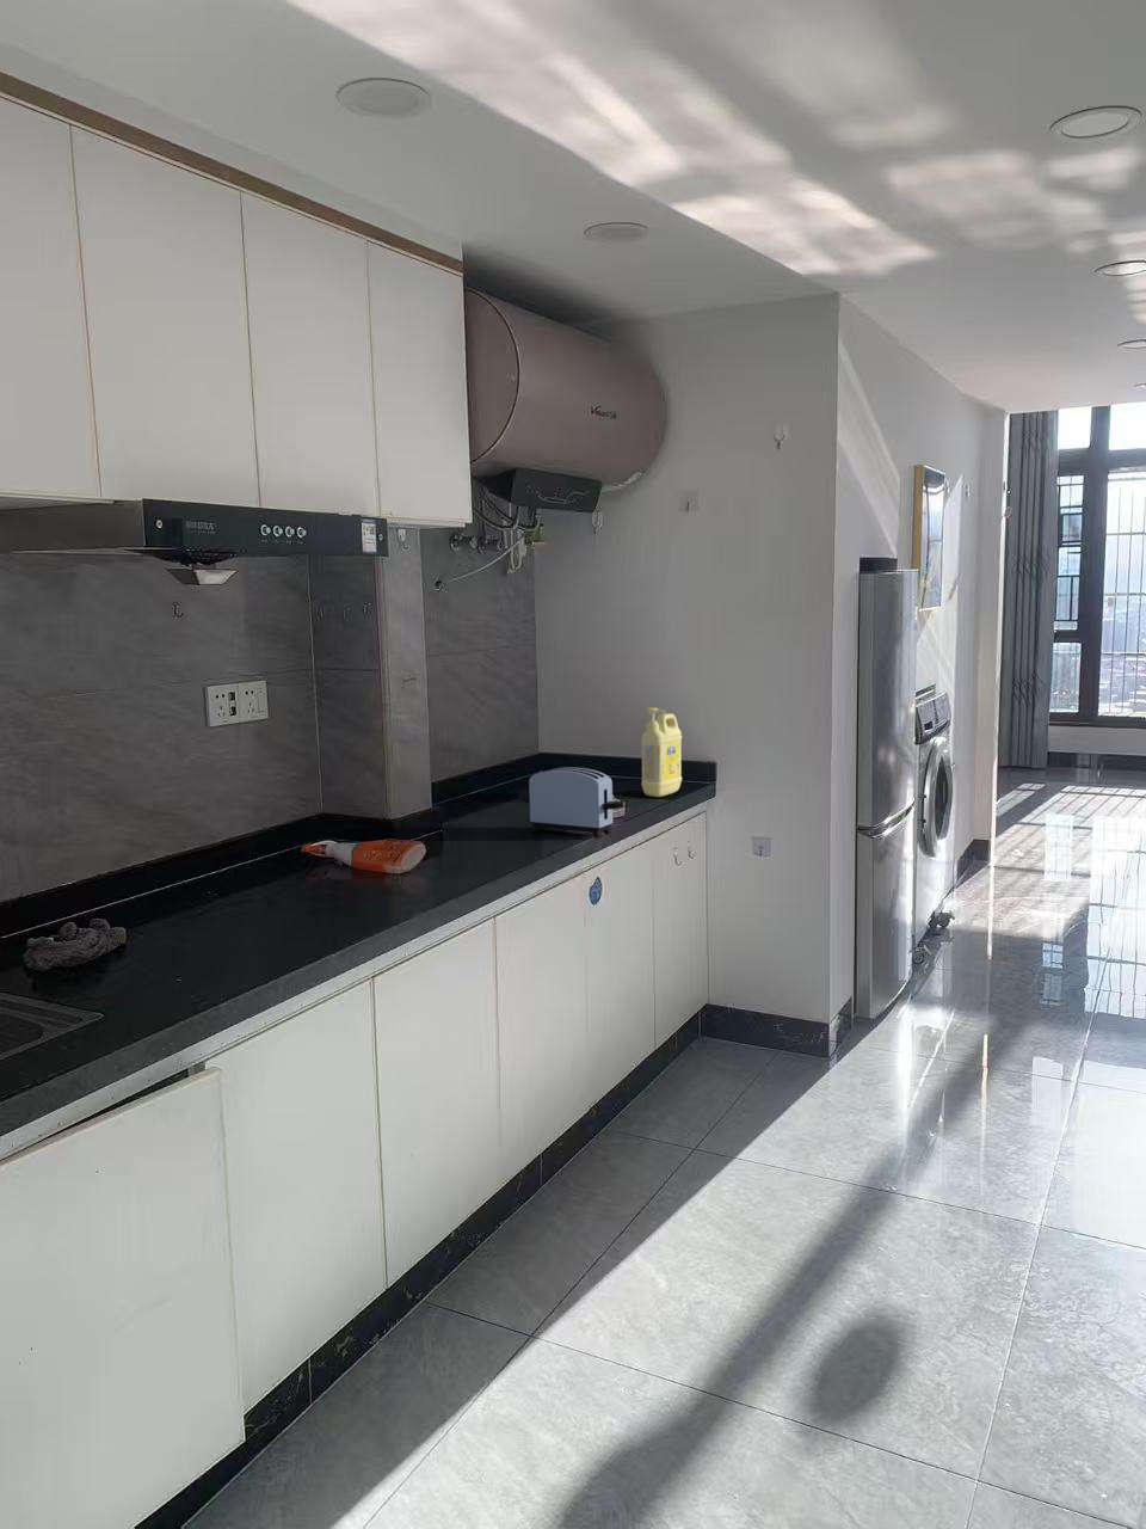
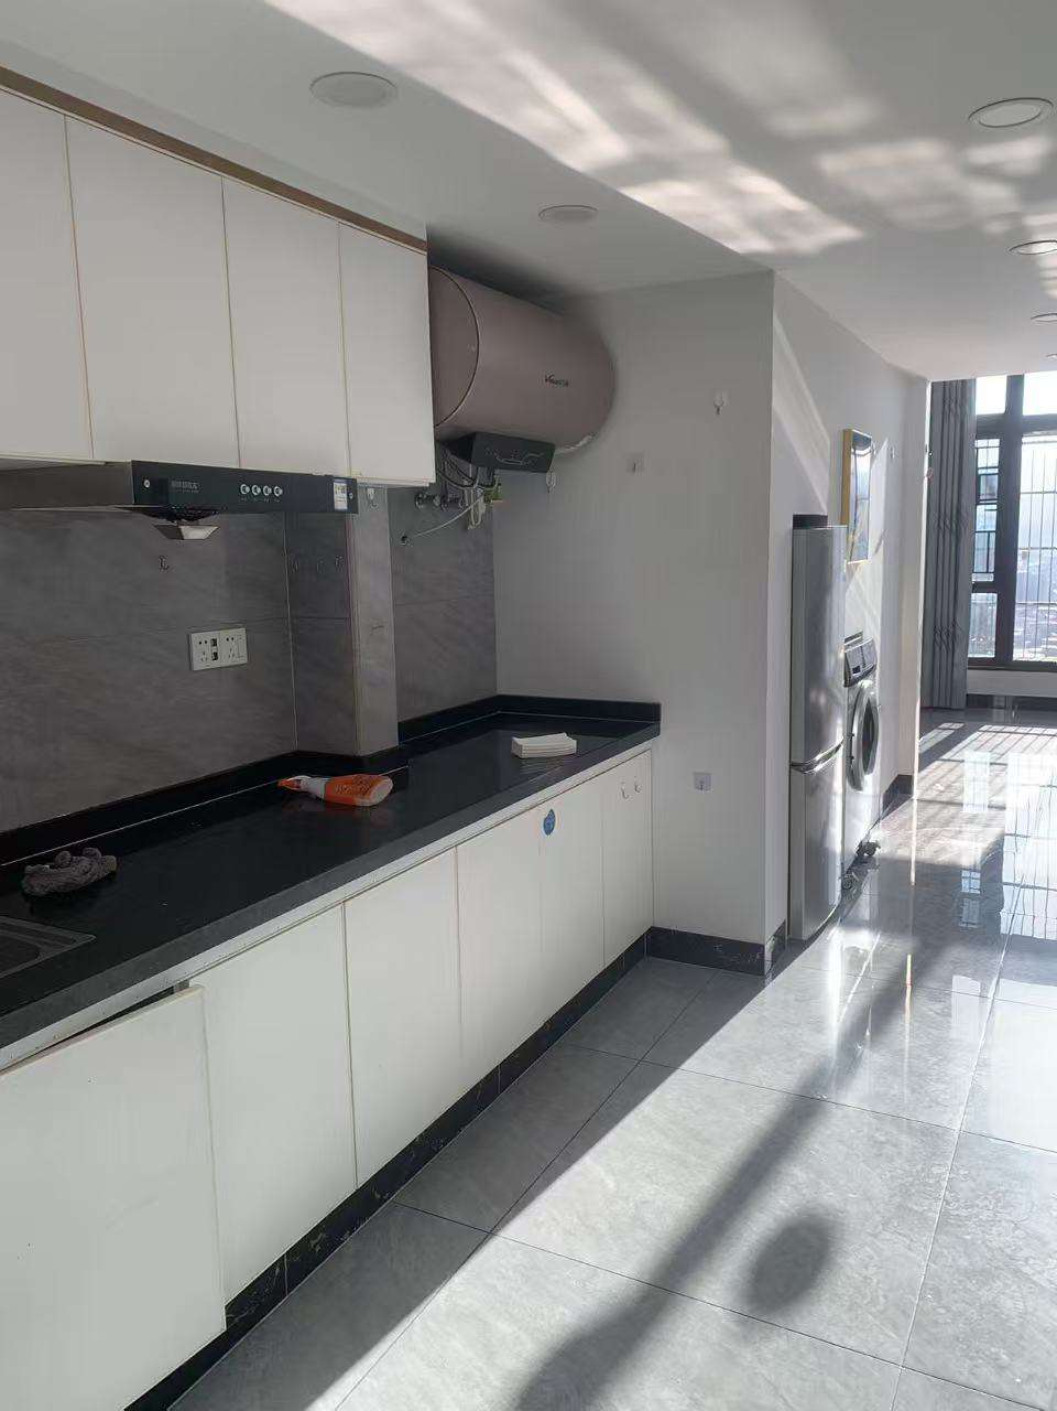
- detergent (662, 750)
- toaster (569, 801)
